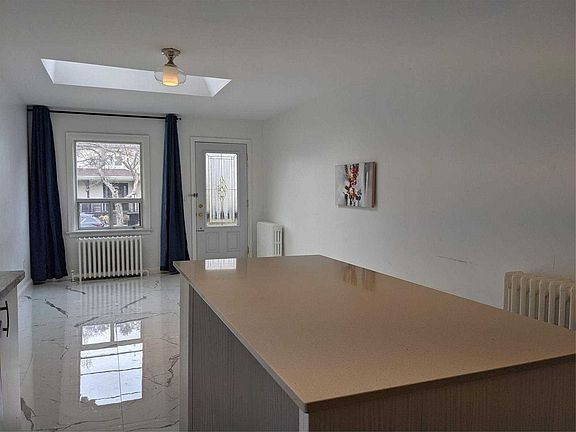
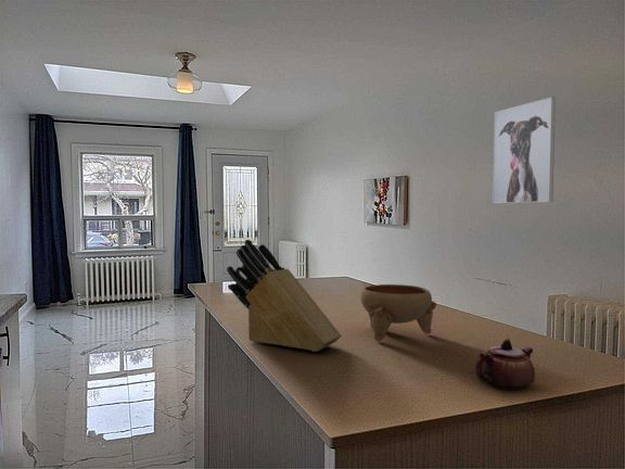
+ bowl (392, 312)
+ teapot (503, 360)
+ knife block (281, 291)
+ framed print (521, 154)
